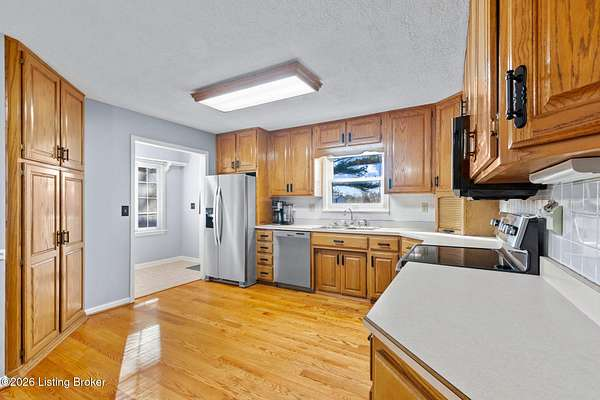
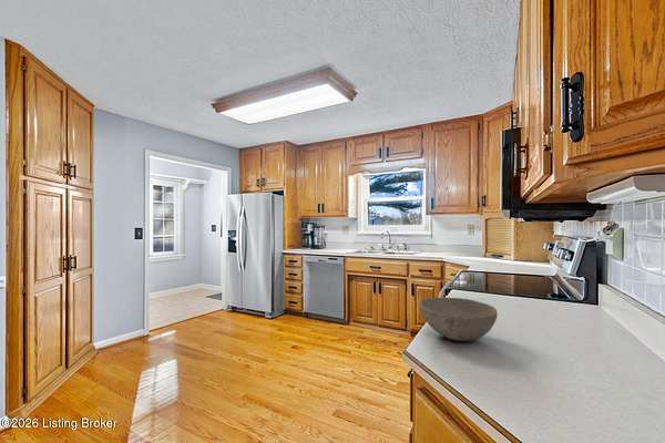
+ bowl (457, 321)
